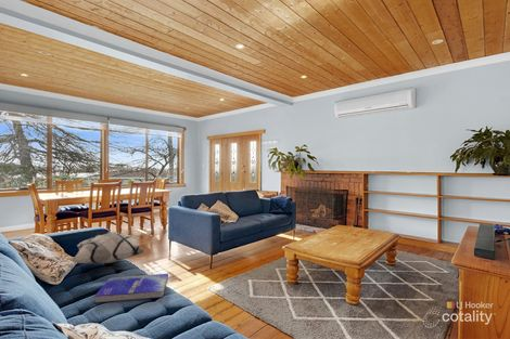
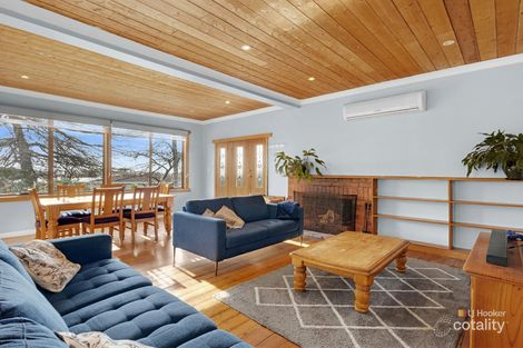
- decorative pillow (110, 247)
- book (135, 286)
